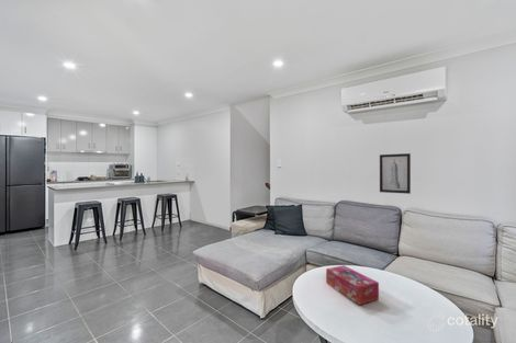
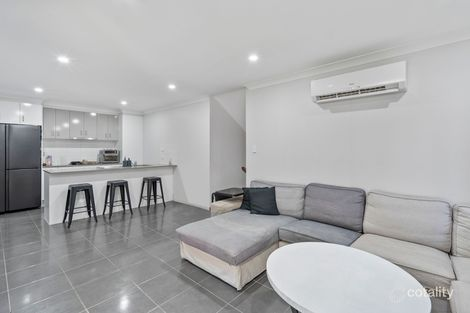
- wall art (394, 173)
- tissue box (350, 283)
